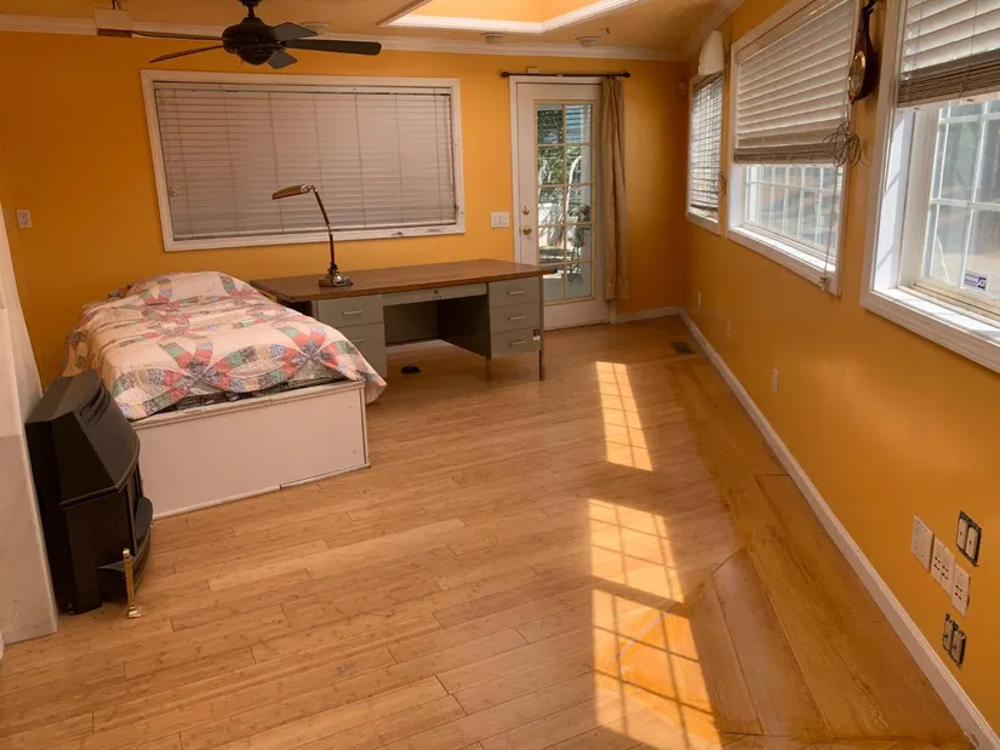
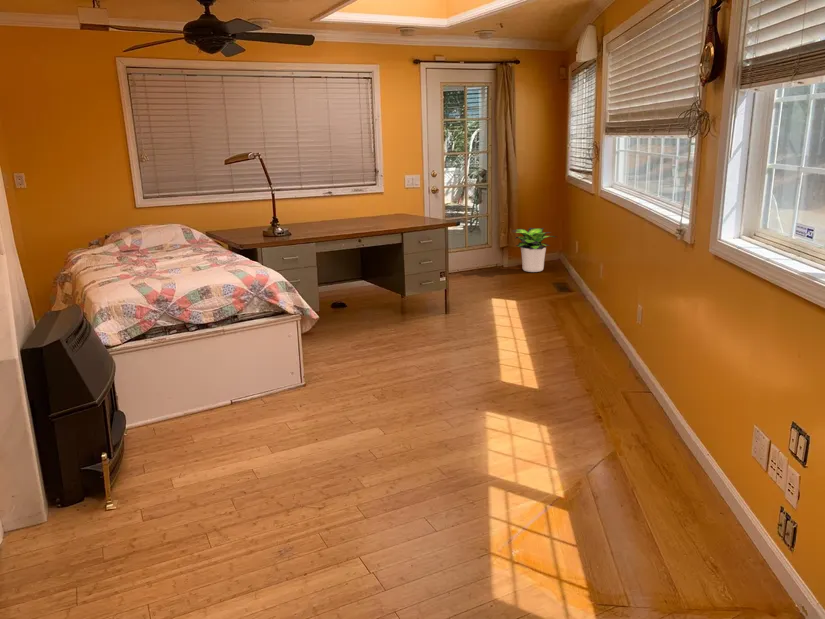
+ potted plant (533, 250)
